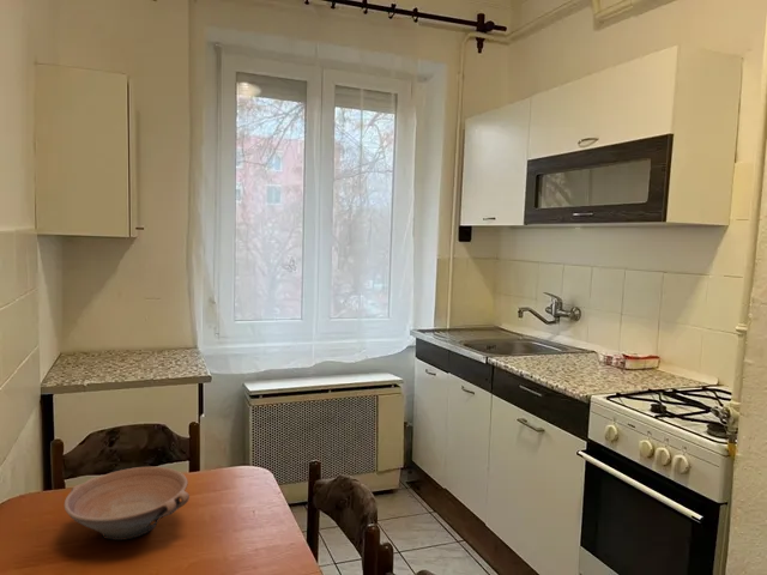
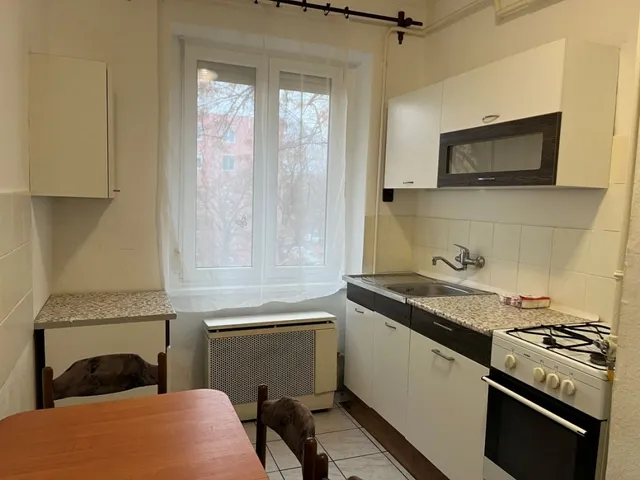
- bowl (128, 508)
